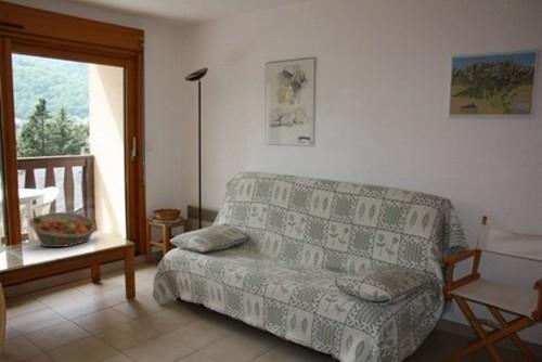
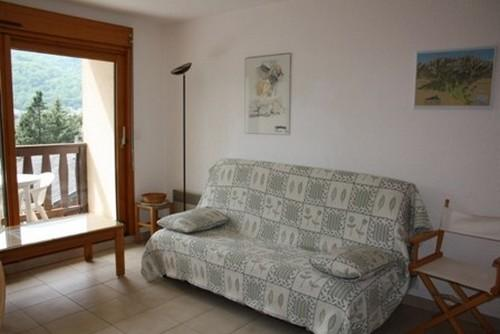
- fruit basket (64, 229)
